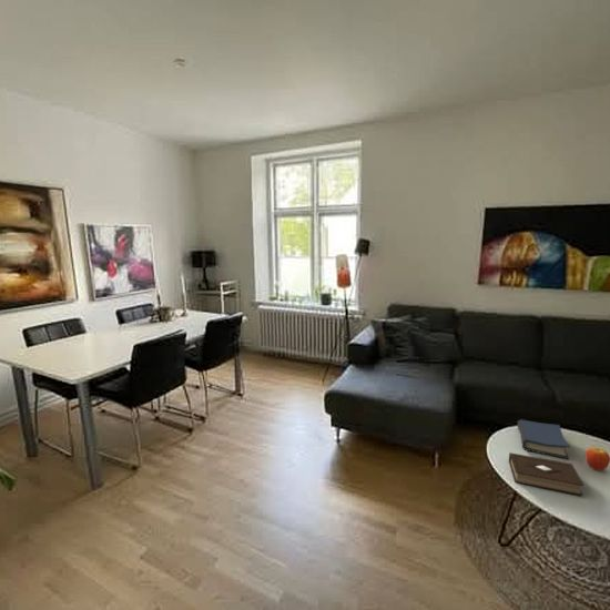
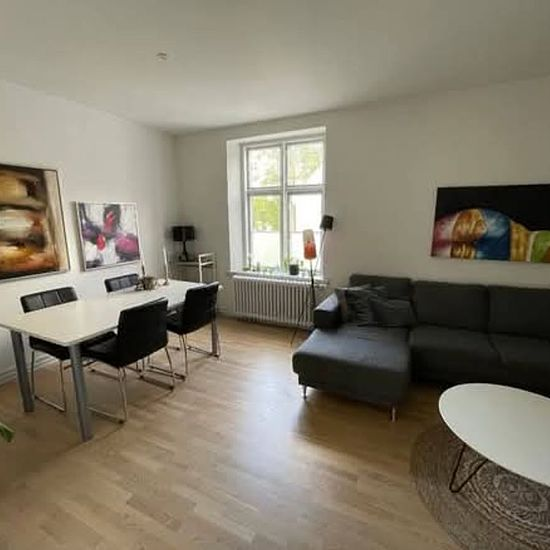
- tissue box (543, 471)
- fruit (597, 458)
- hardback book (541, 436)
